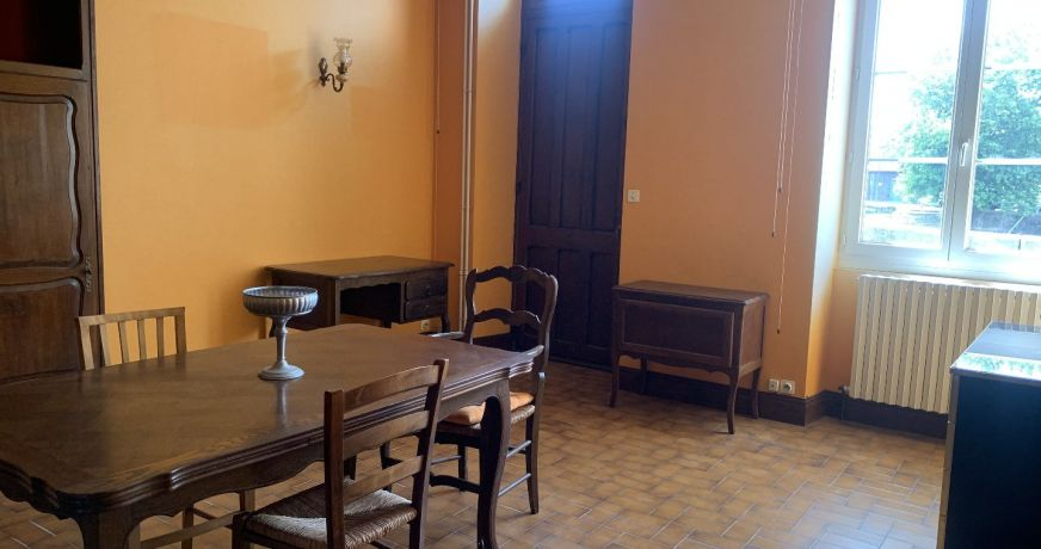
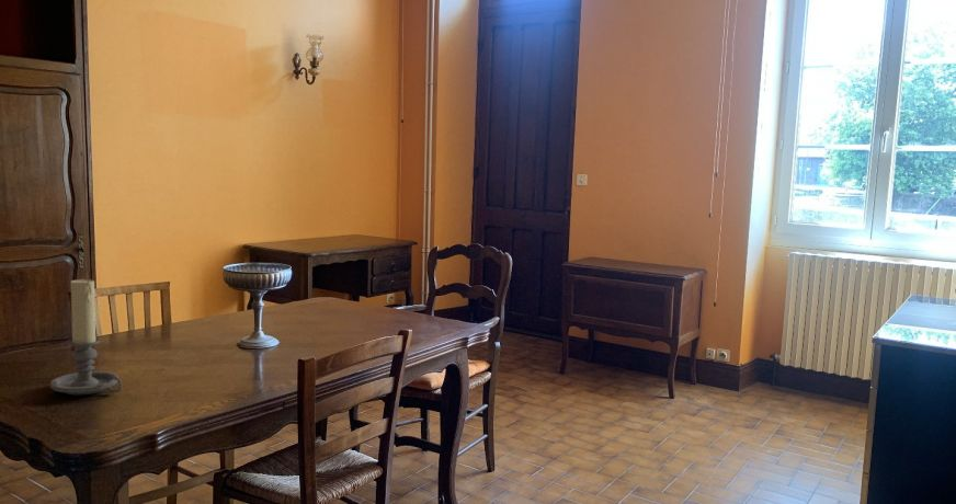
+ candle holder (89, 334)
